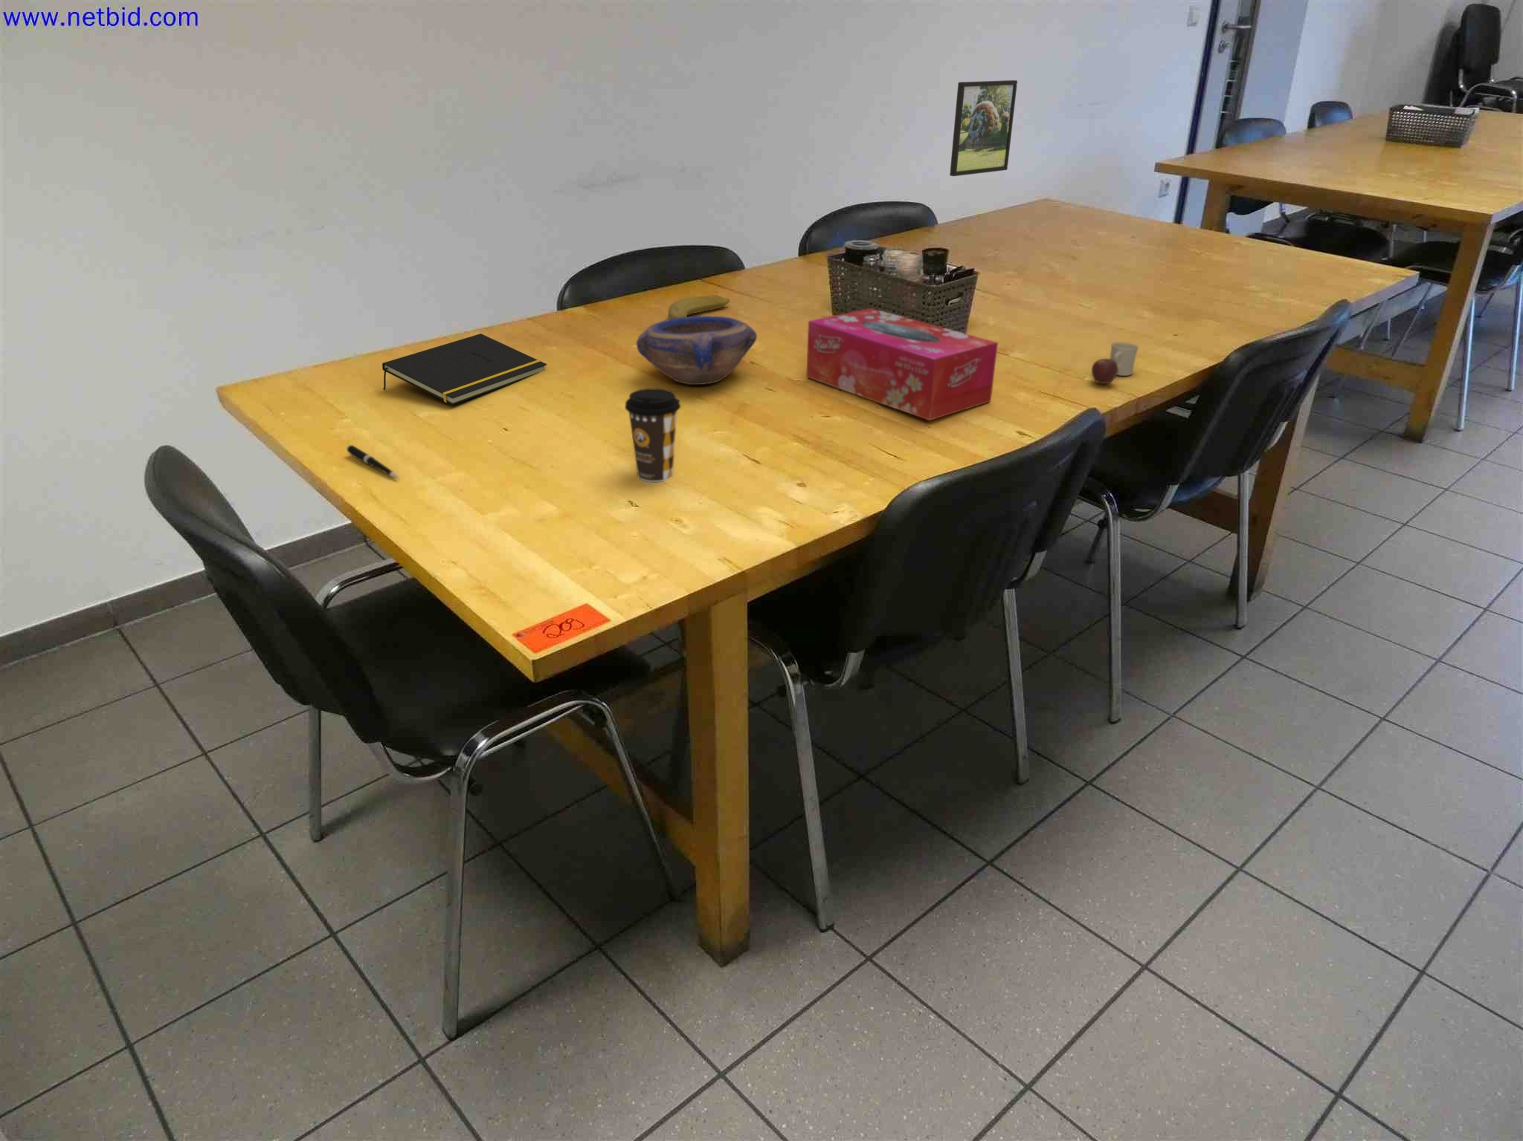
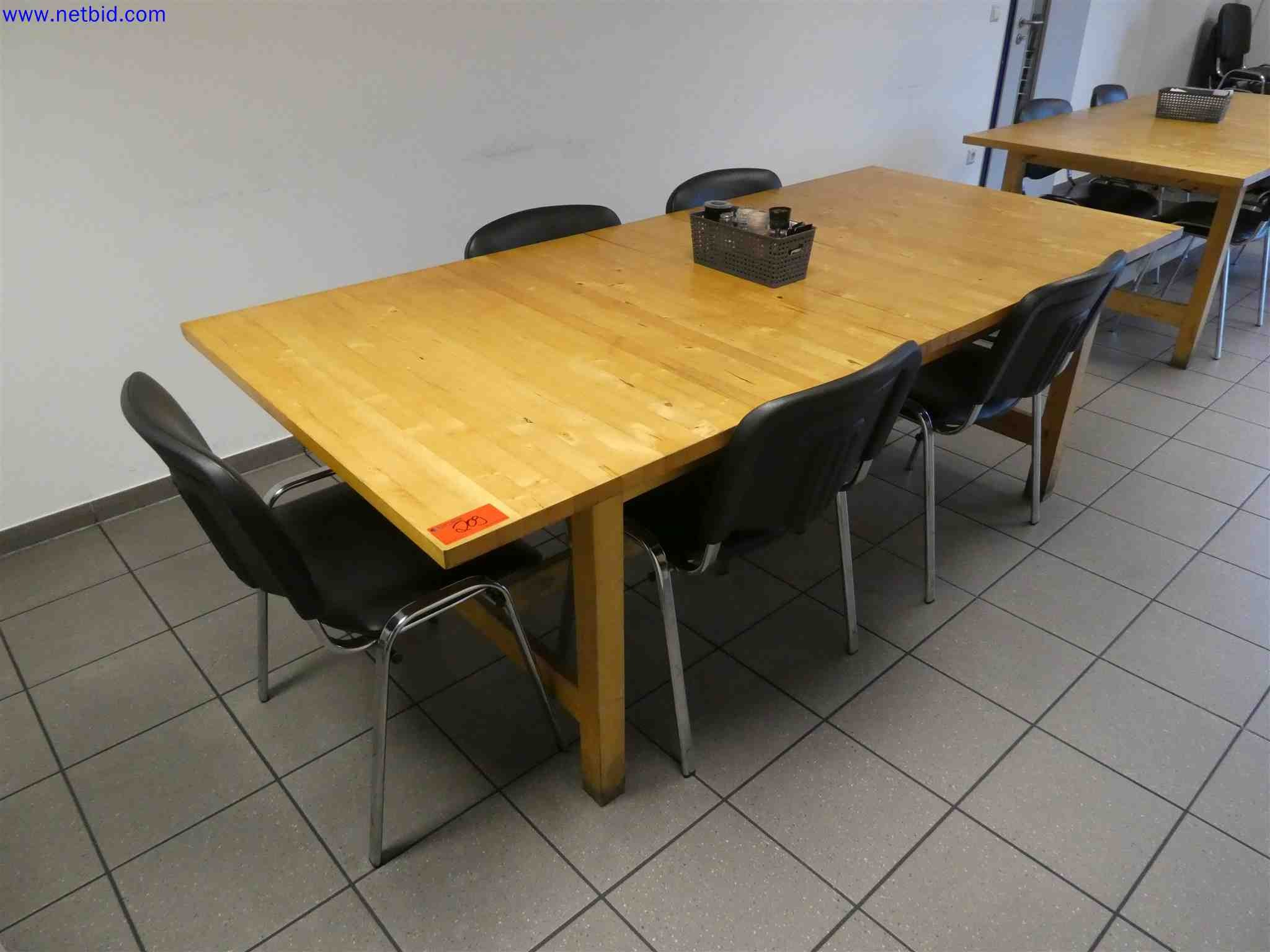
- notepad (466, 367)
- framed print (983, 128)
- bowl (696, 350)
- pen (373, 461)
- fruit (704, 309)
- tissue box (897, 361)
- coffee cup (654, 435)
- mug (1113, 363)
